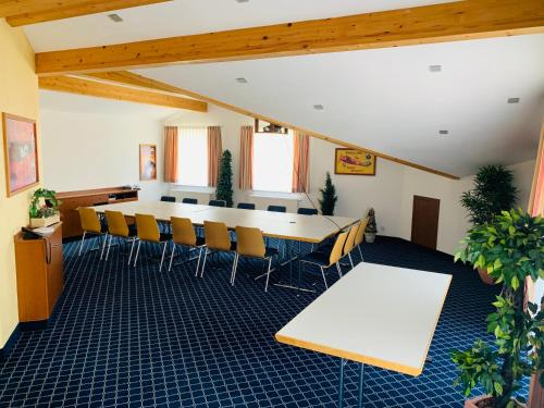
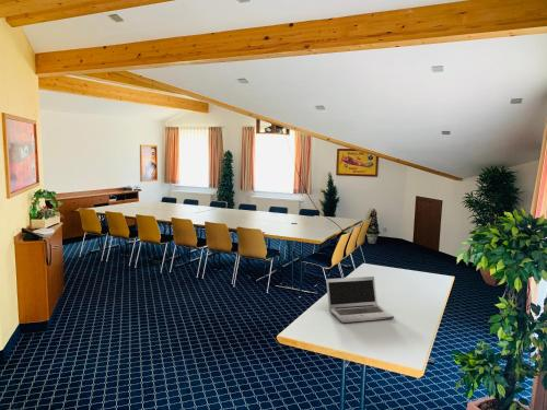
+ laptop (359, 297)
